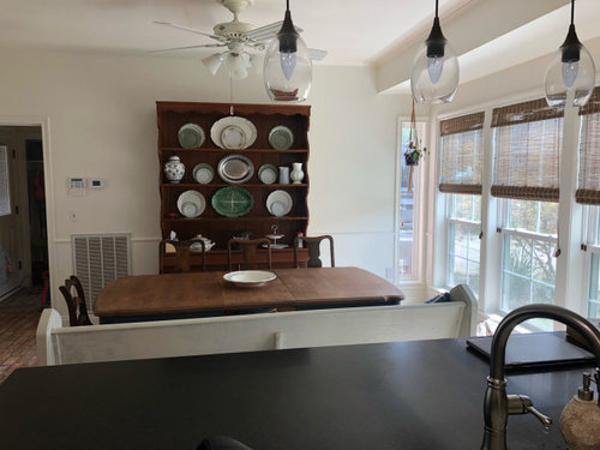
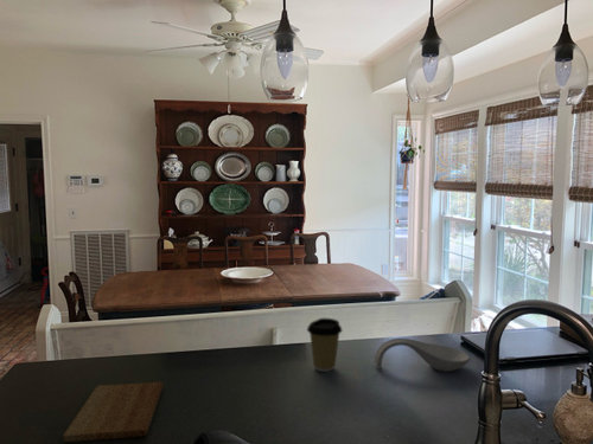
+ spoon rest (421, 353)
+ coffee cup (324, 345)
+ cutting board (119, 407)
